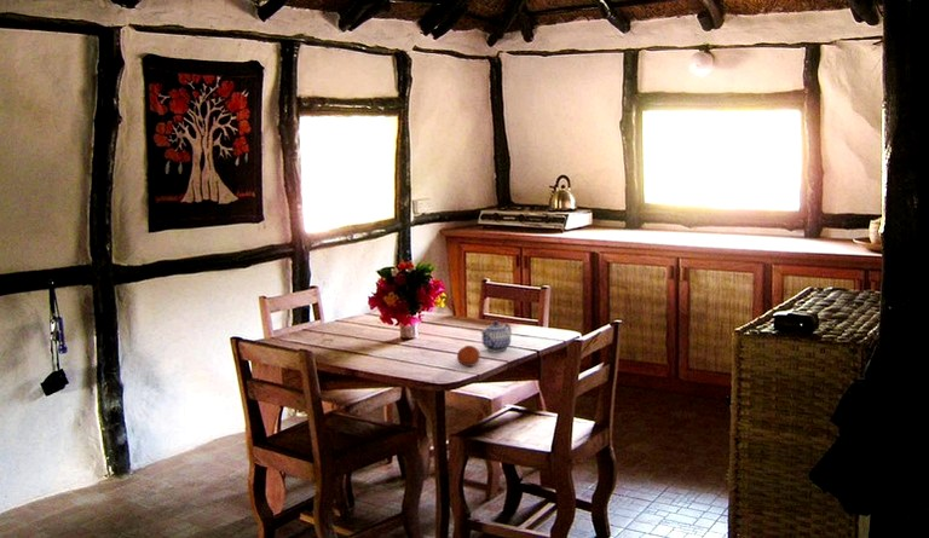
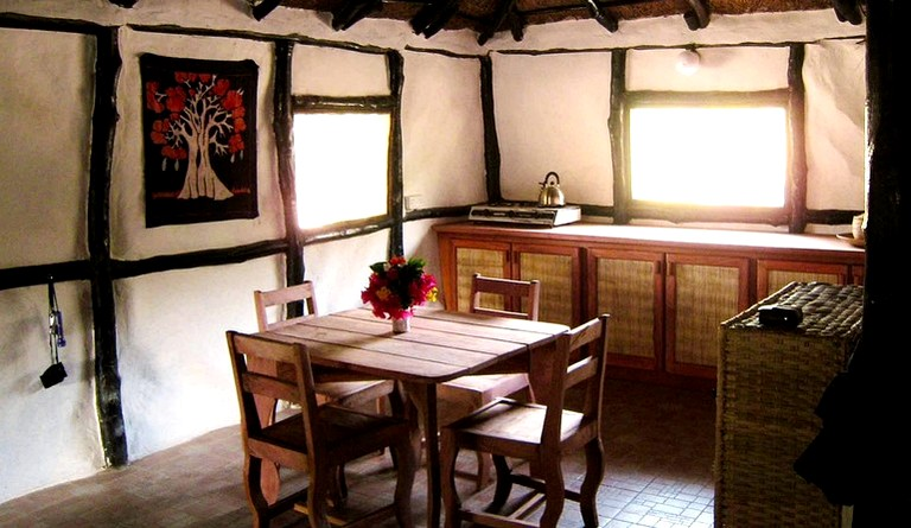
- teapot (496, 335)
- fruit (468, 354)
